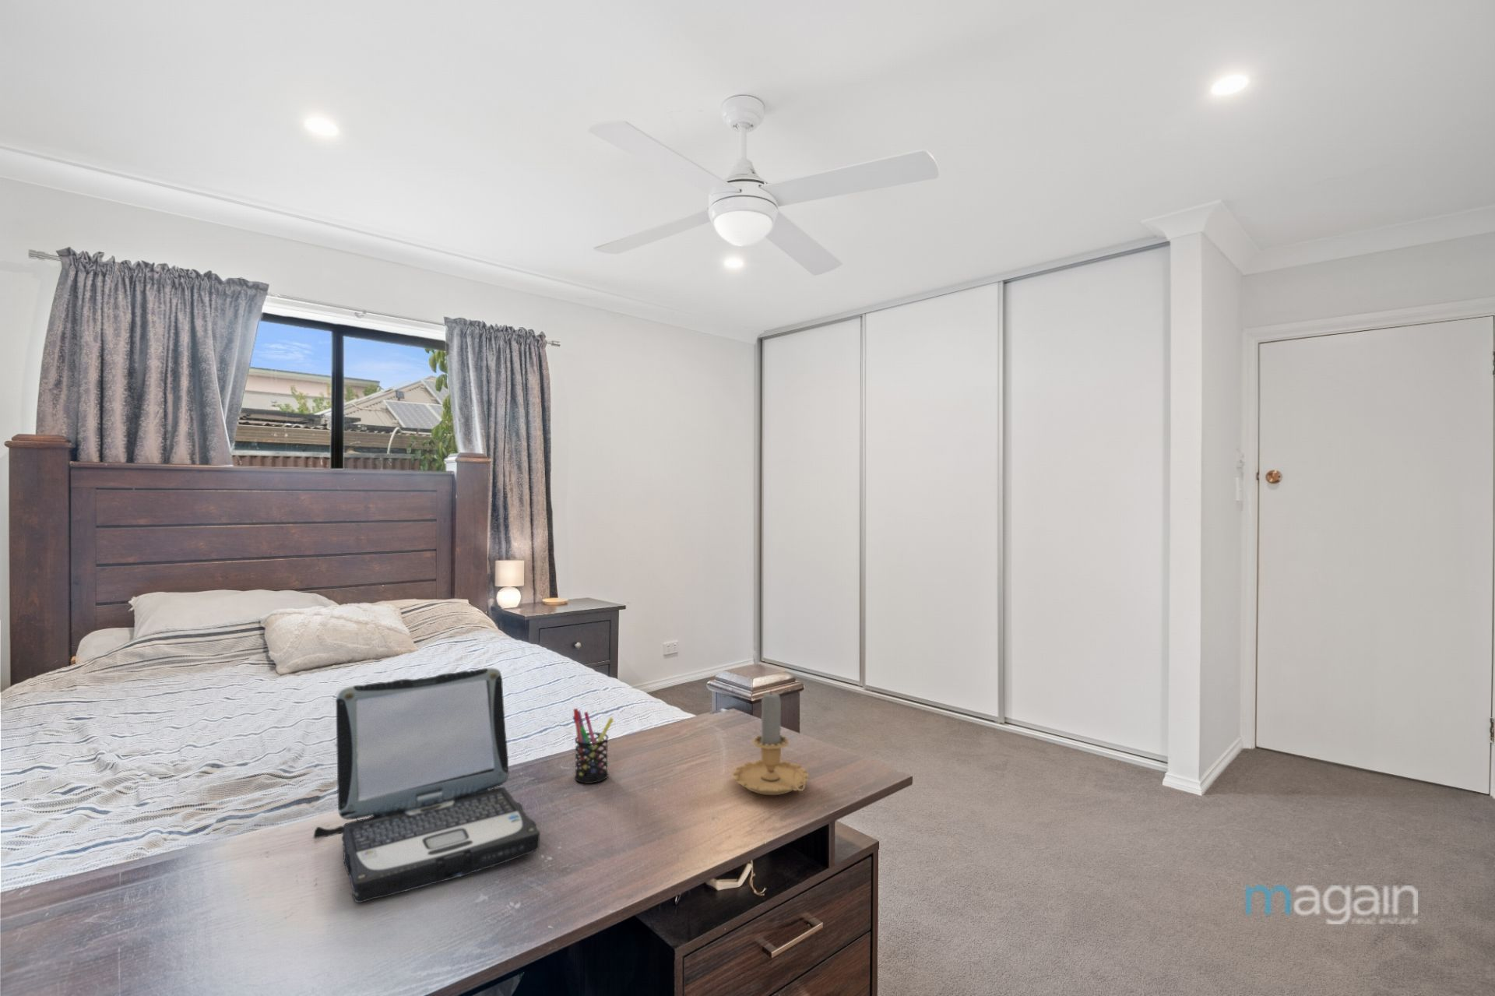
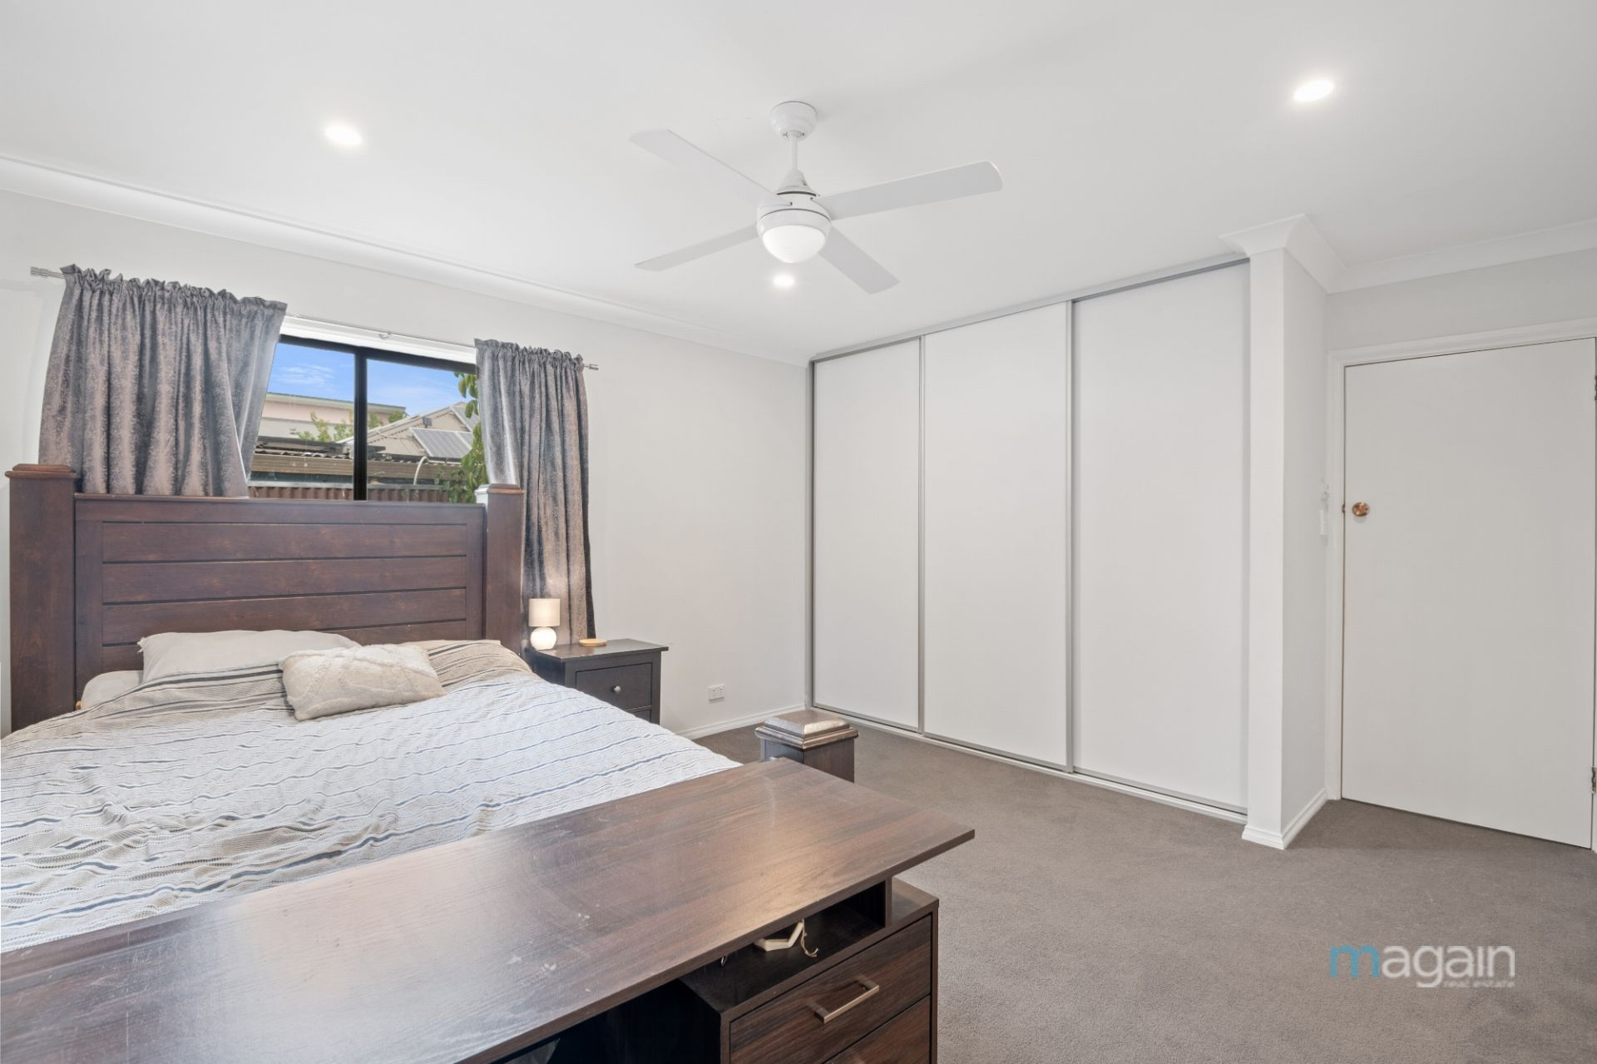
- pen holder (588, 744)
- laptop (432, 766)
- candle (776, 740)
